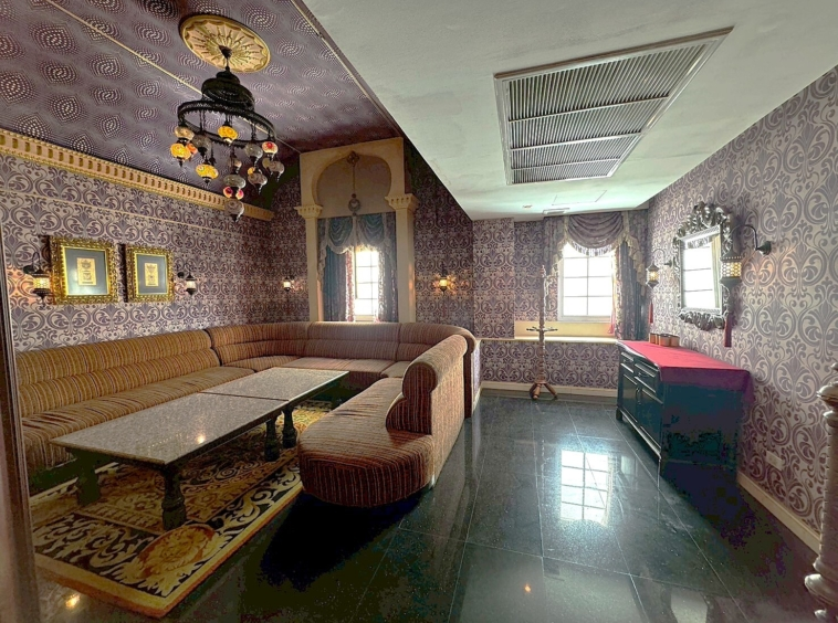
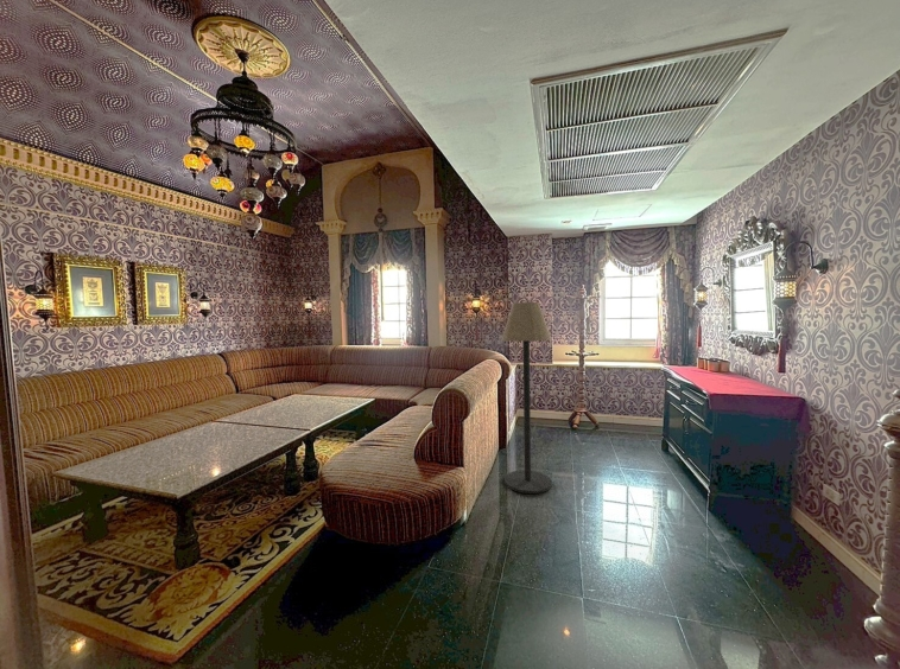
+ floor lamp (526, 394)
